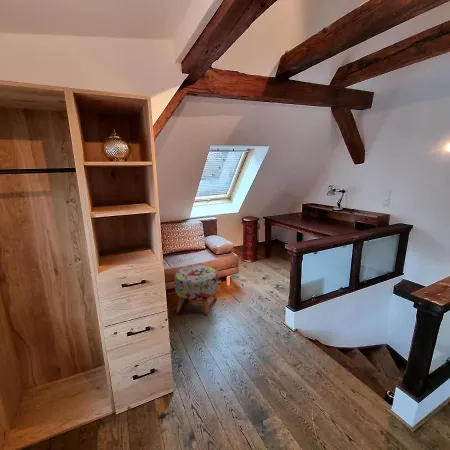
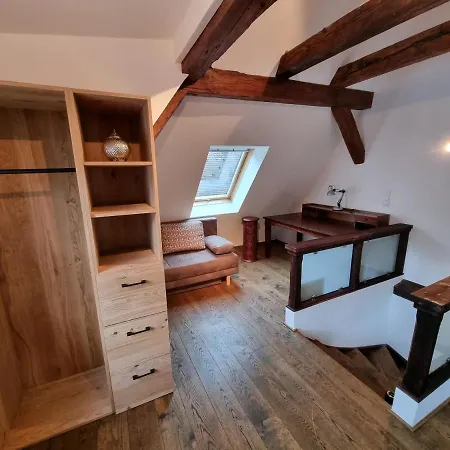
- ottoman (196, 289)
